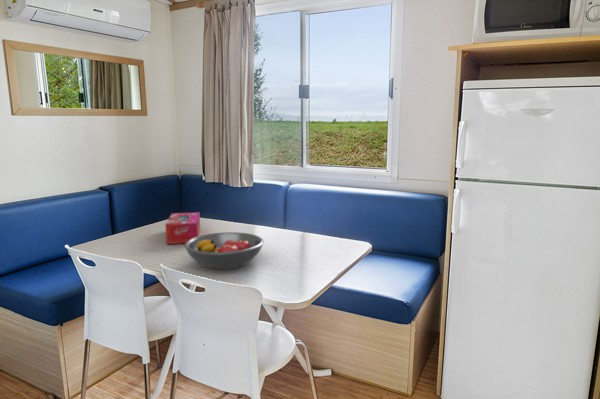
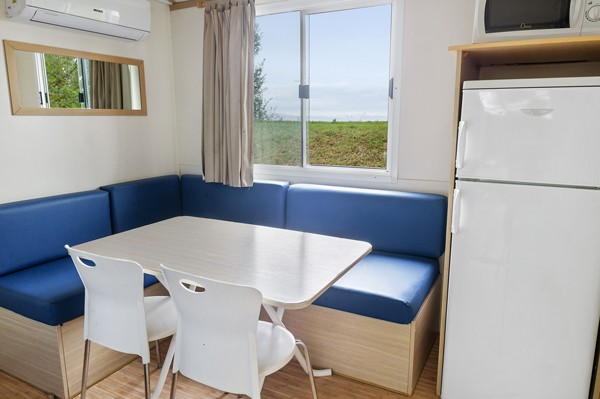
- tissue box (184, 227)
- fruit bowl (225, 249)
